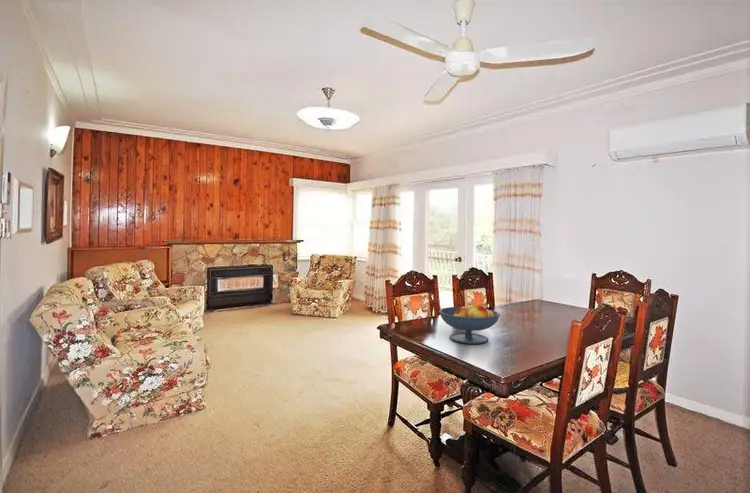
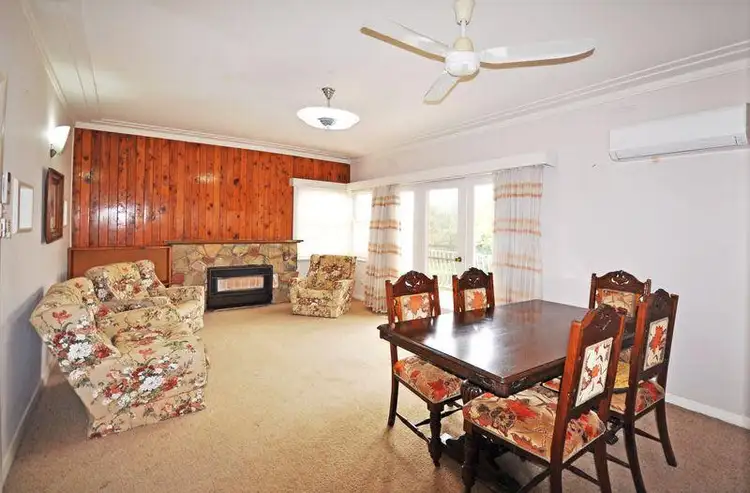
- fruit bowl (468, 320)
